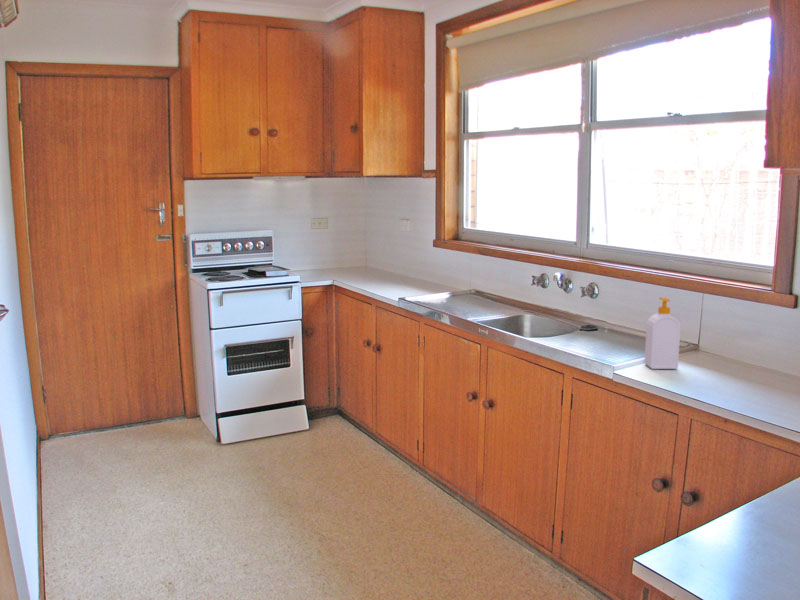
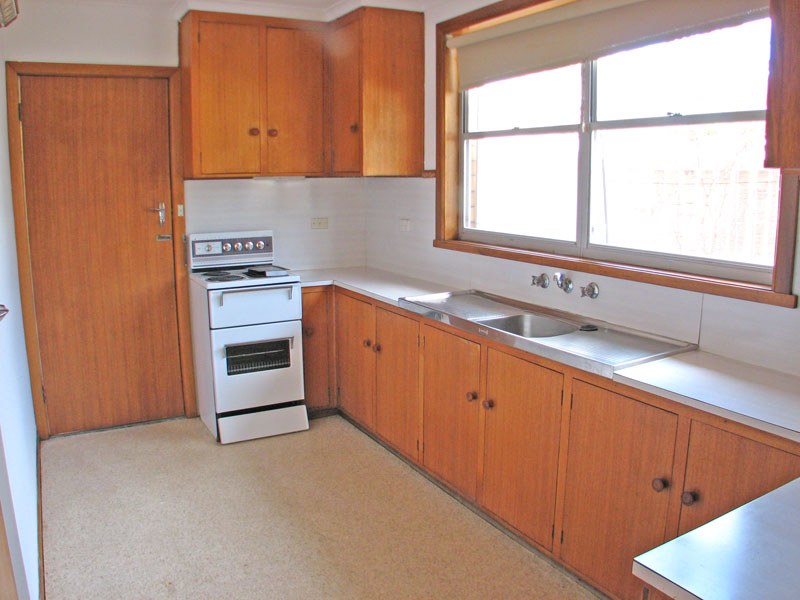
- soap bottle (662, 332)
